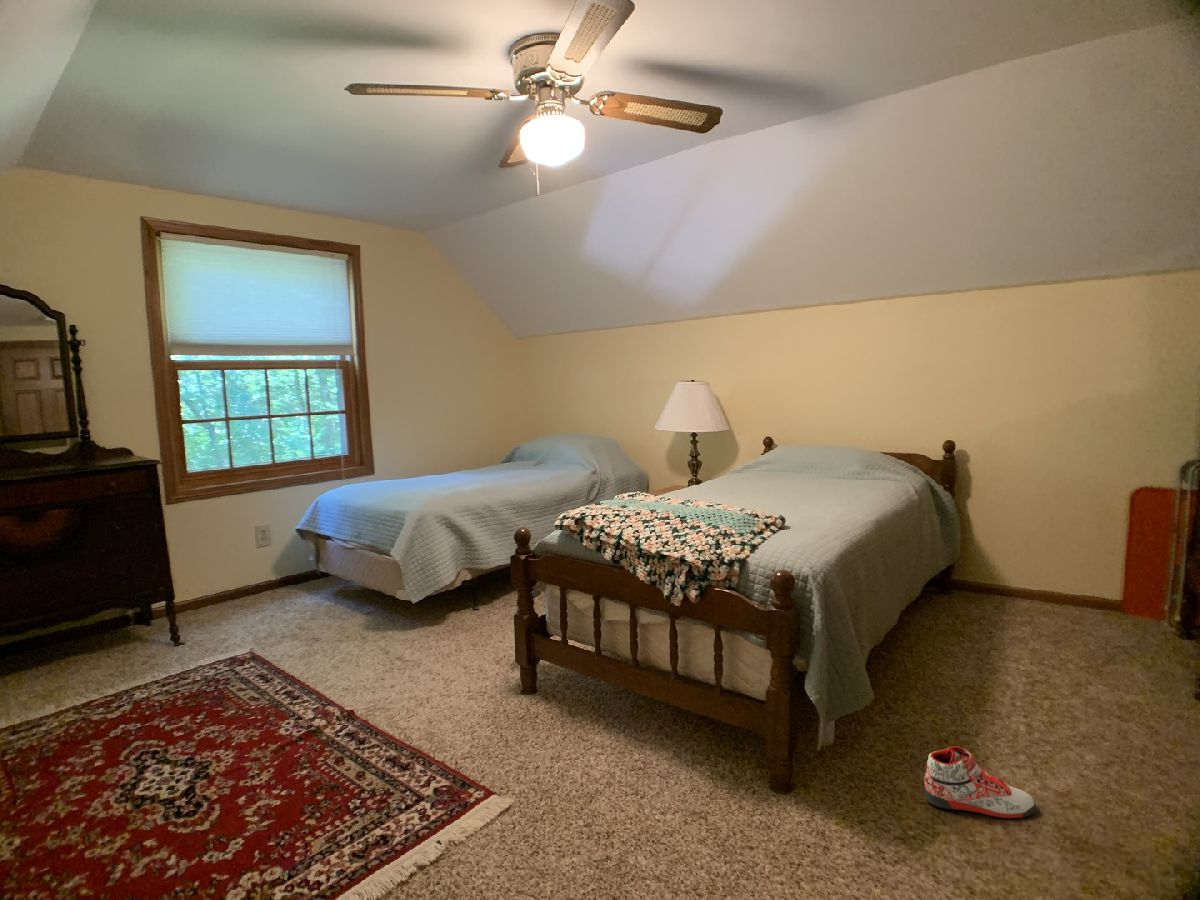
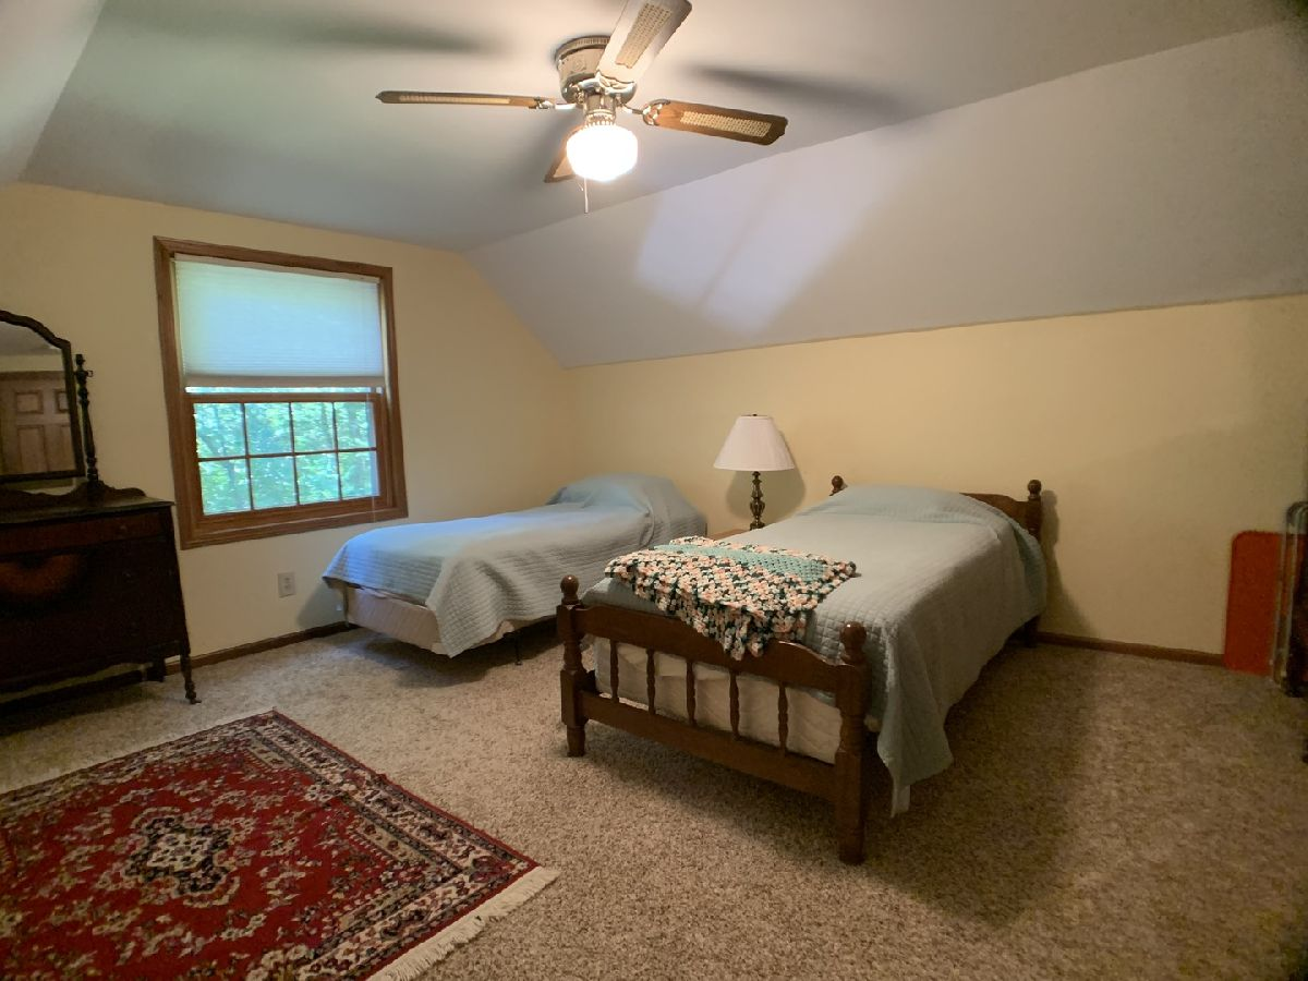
- sneaker (980, 779)
